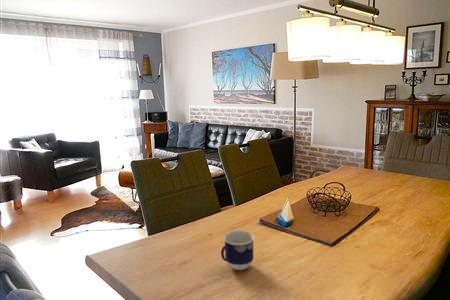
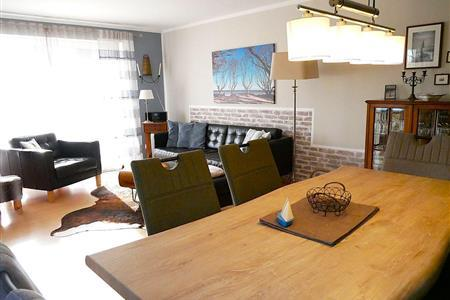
- cup (236, 253)
